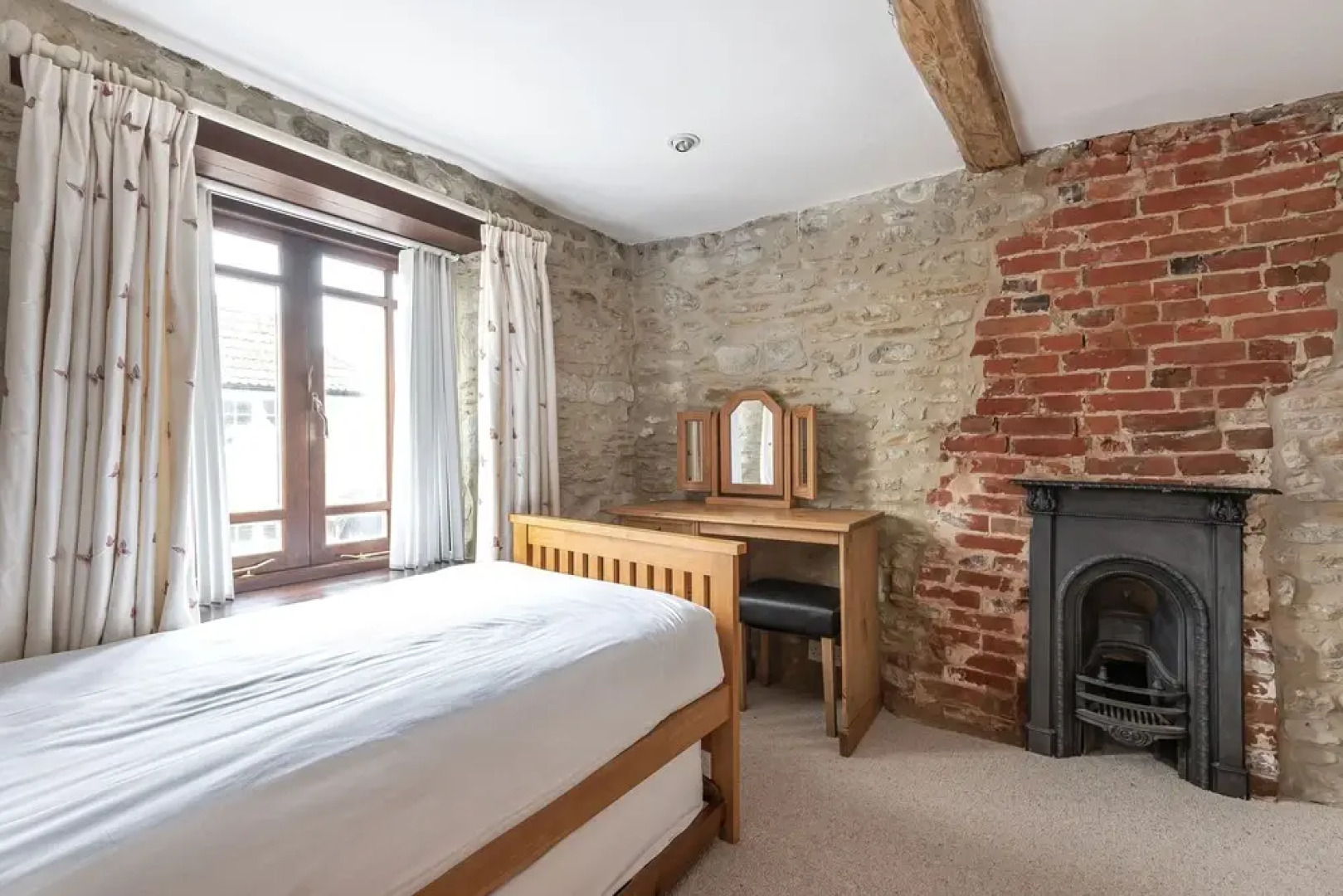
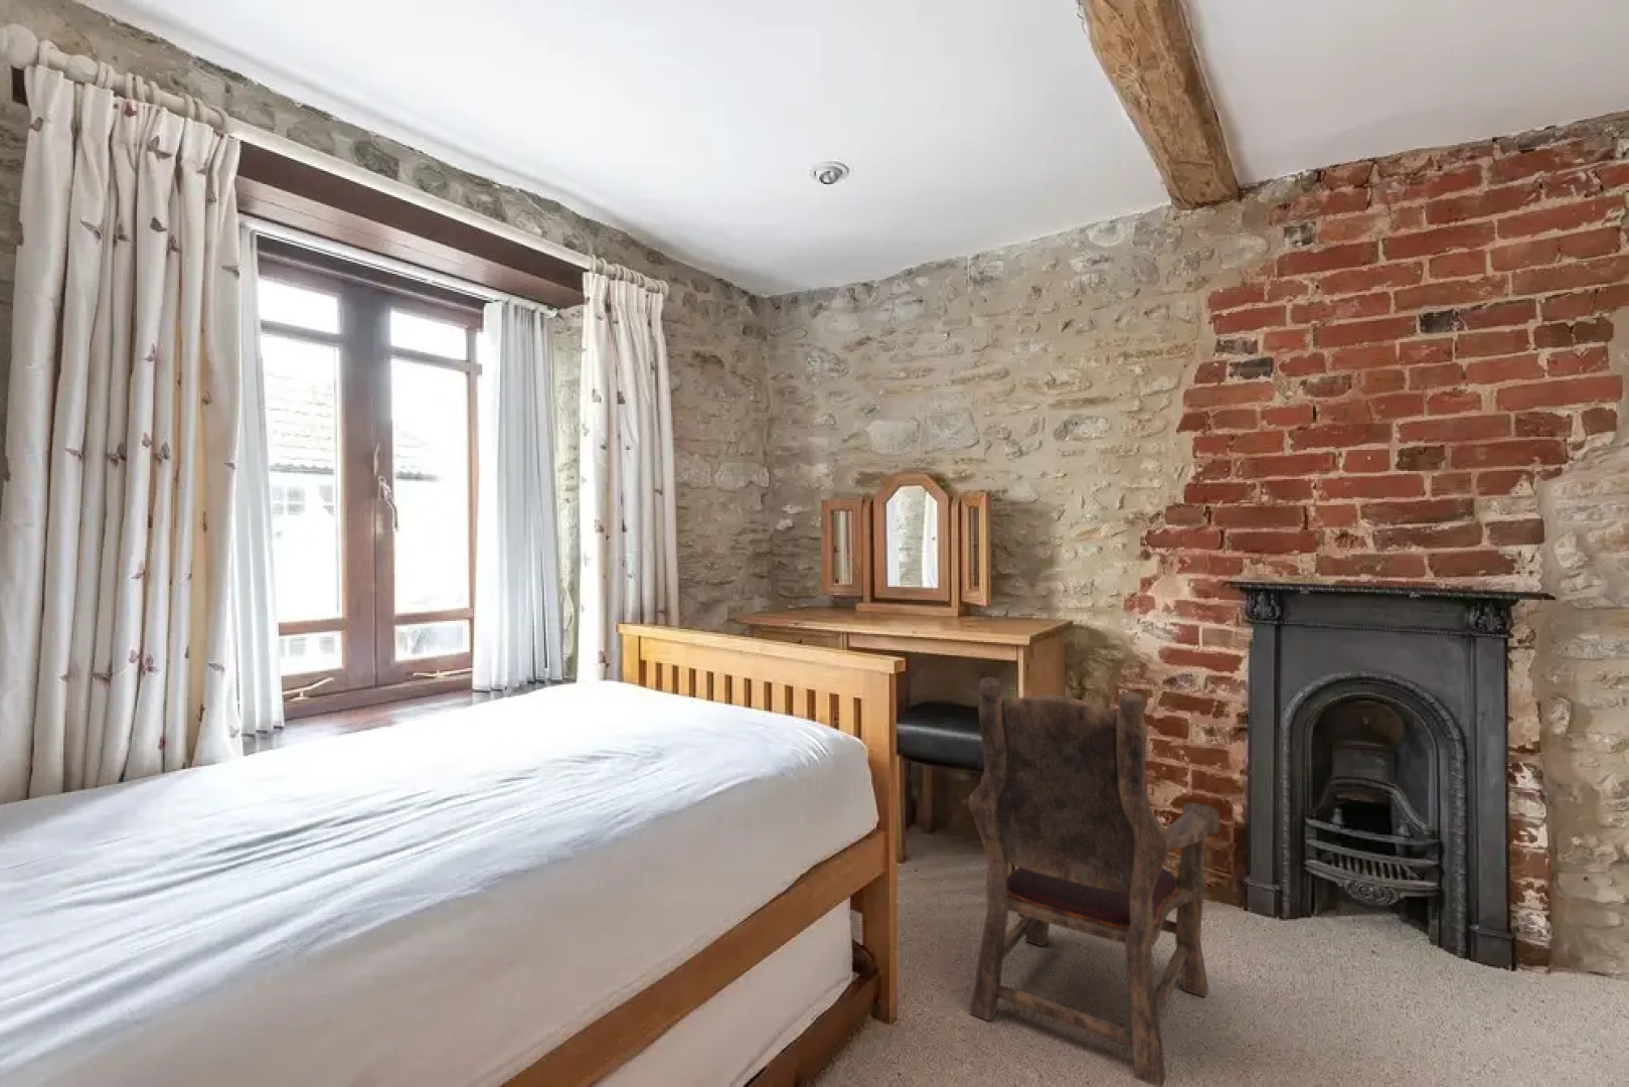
+ armchair (1087, 835)
